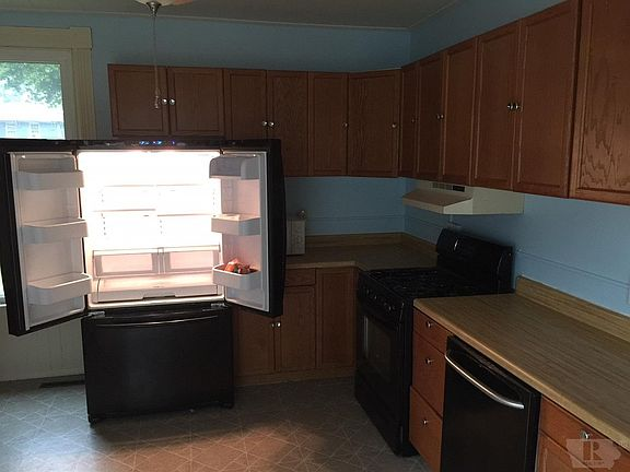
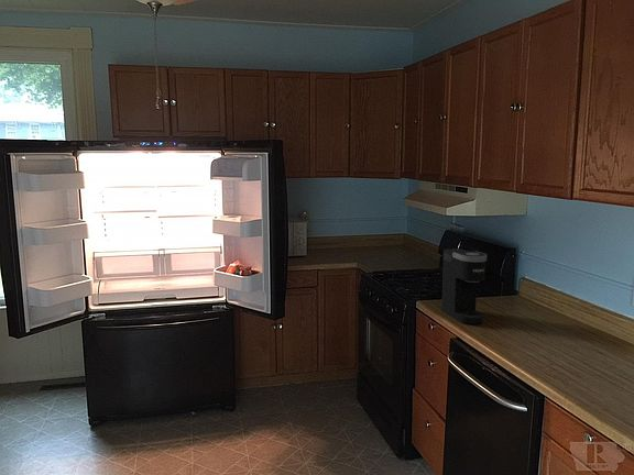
+ coffee maker (462, 284)
